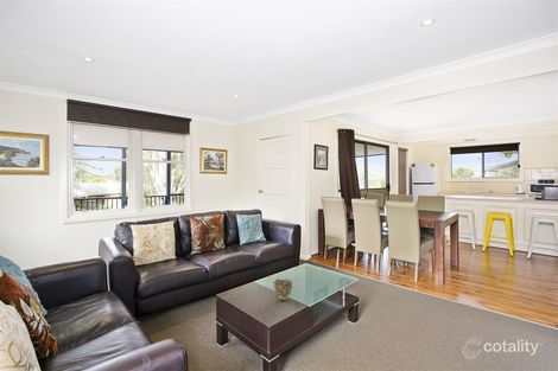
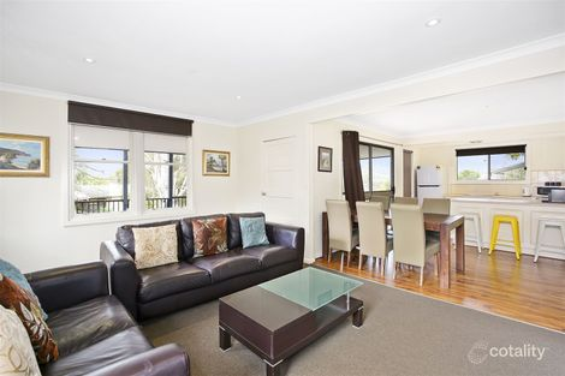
- decorative bowl (283, 289)
